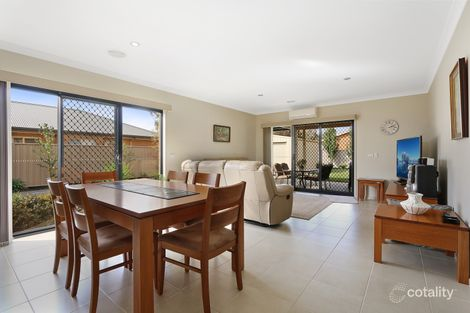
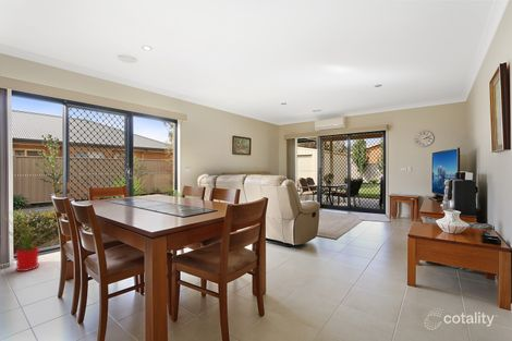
+ house plant (27, 238)
